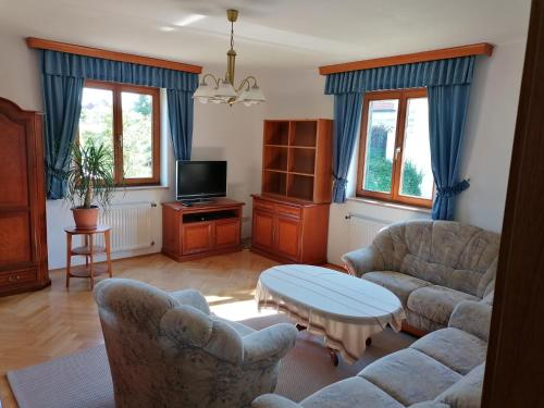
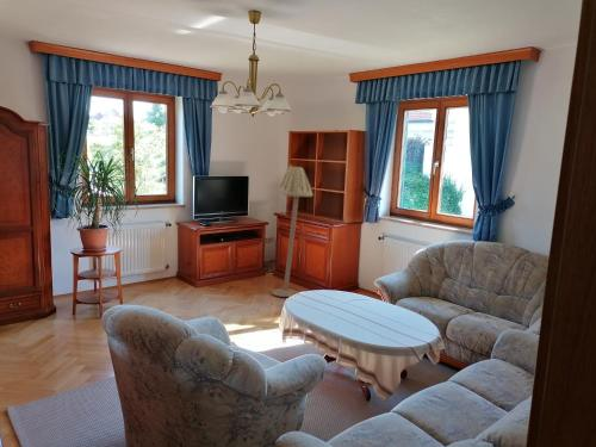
+ floor lamp (292, 229)
